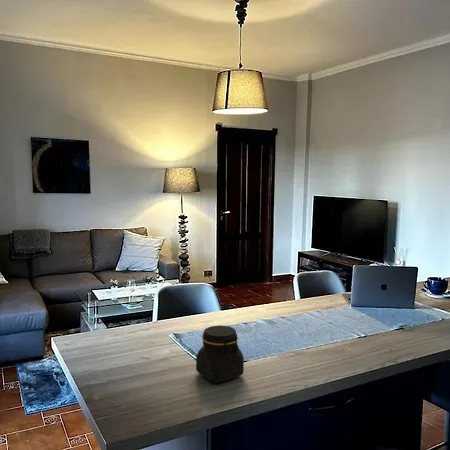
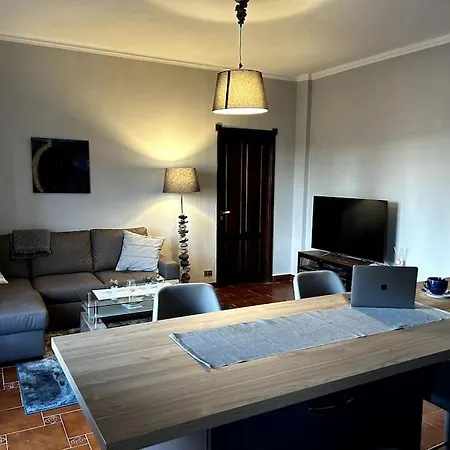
- jar (219, 352)
